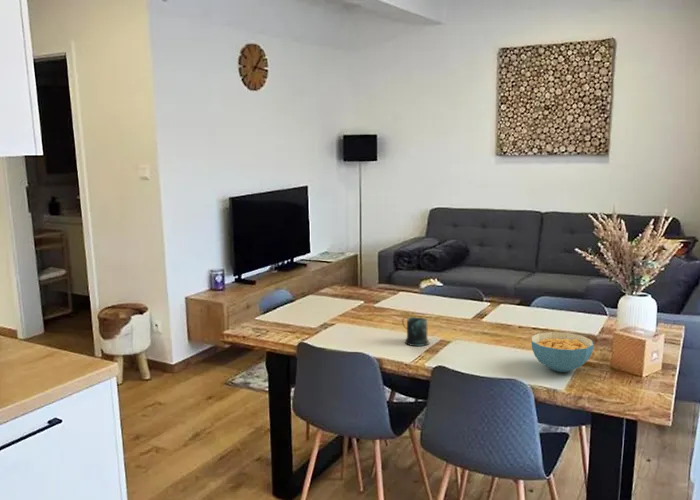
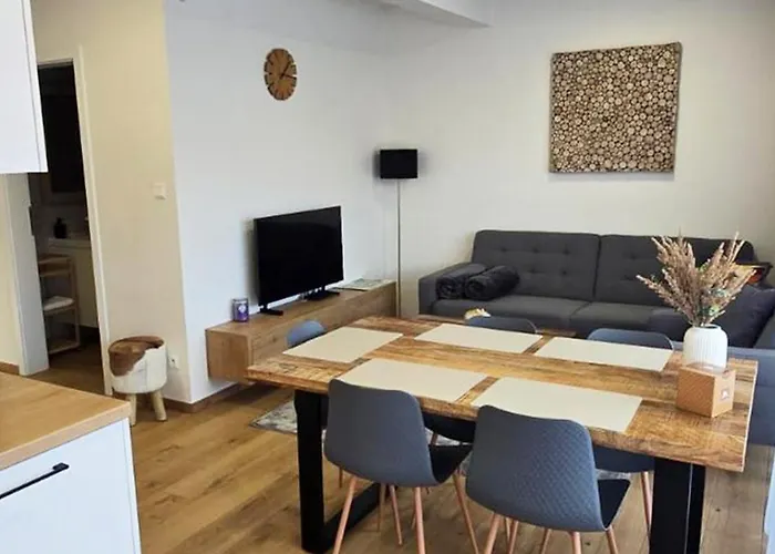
- cereal bowl (561, 354)
- mug (414, 328)
